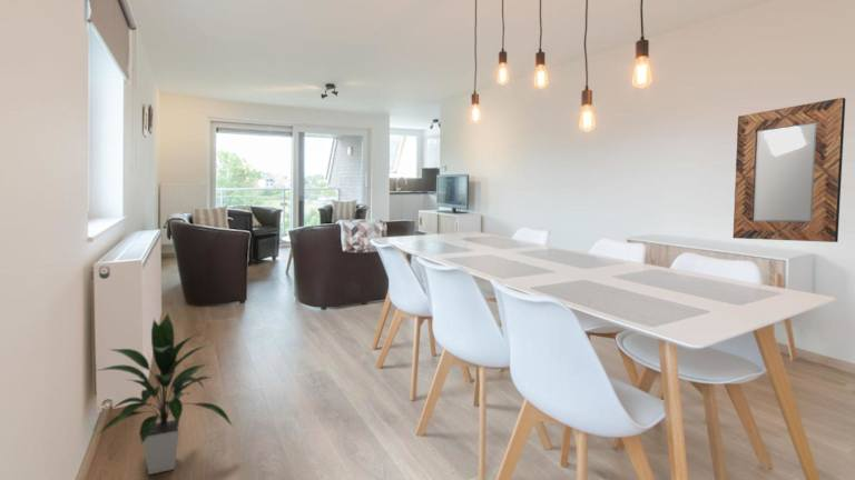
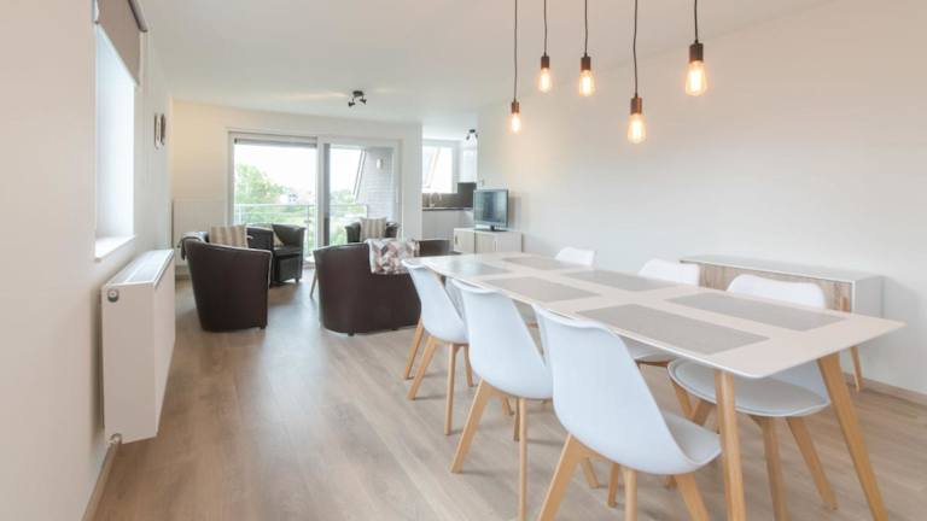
- home mirror (784, 174)
- indoor plant (166, 393)
